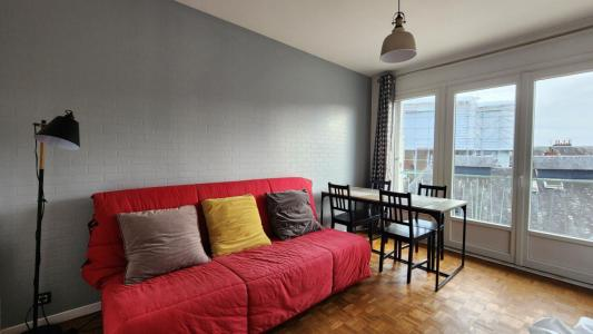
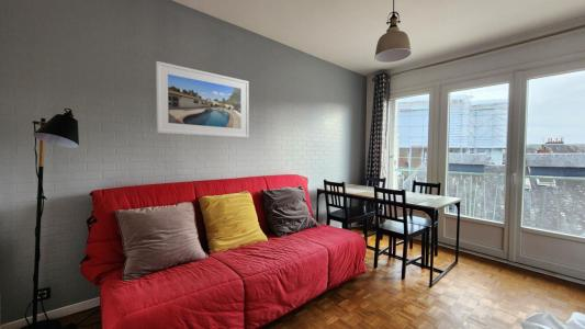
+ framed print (207, 104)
